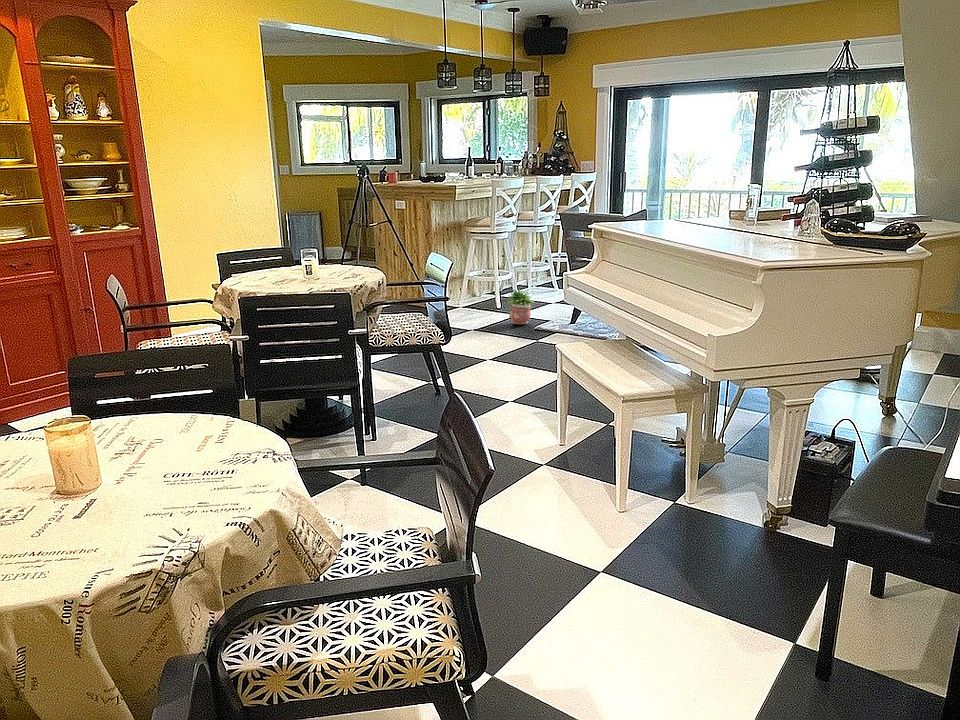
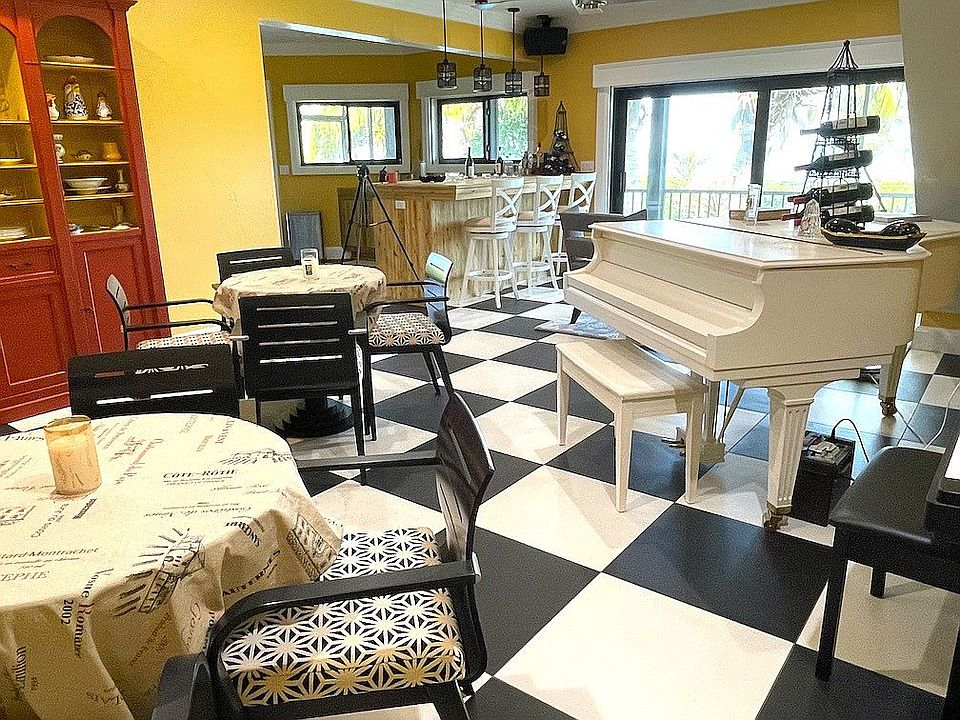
- potted plant (521, 306)
